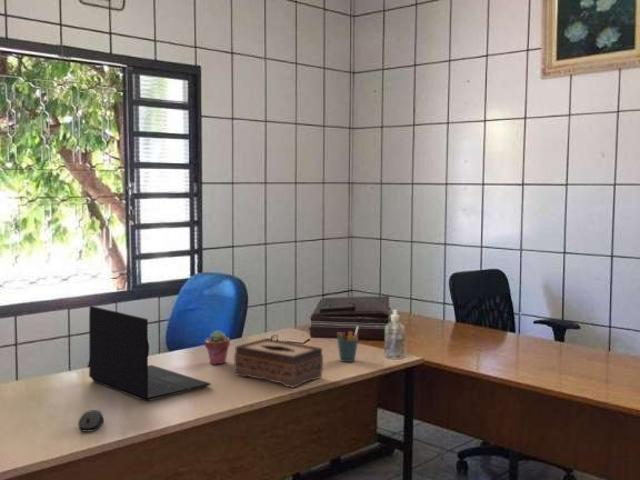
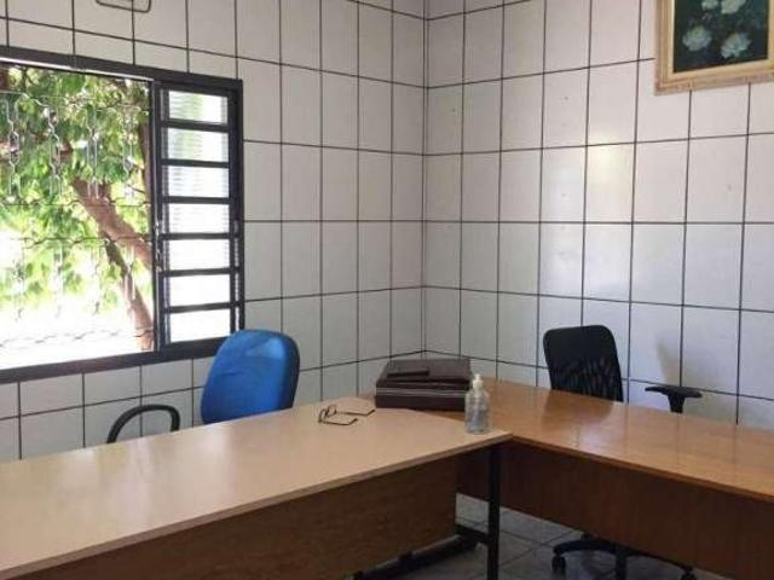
- computer mouse (91, 419)
- pen holder (347, 343)
- tissue box (278, 361)
- laptop (147, 346)
- potted succulent (217, 346)
